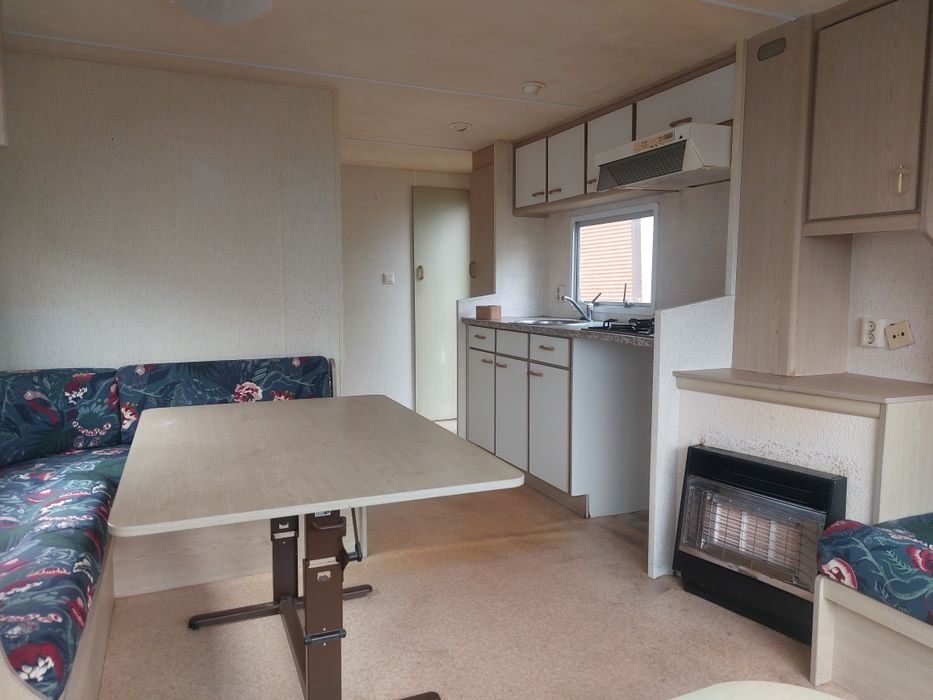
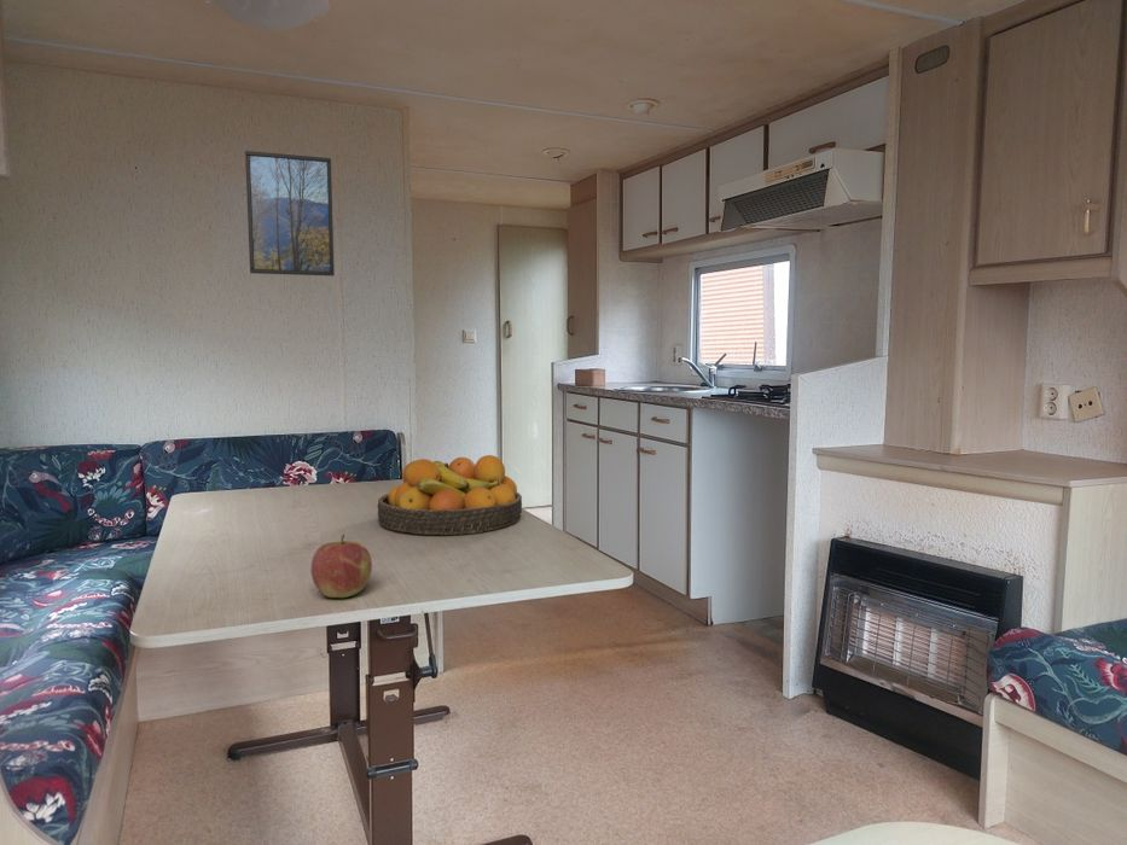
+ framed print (290, 215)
+ fruit bowl (451, 486)
+ apple (341, 565)
